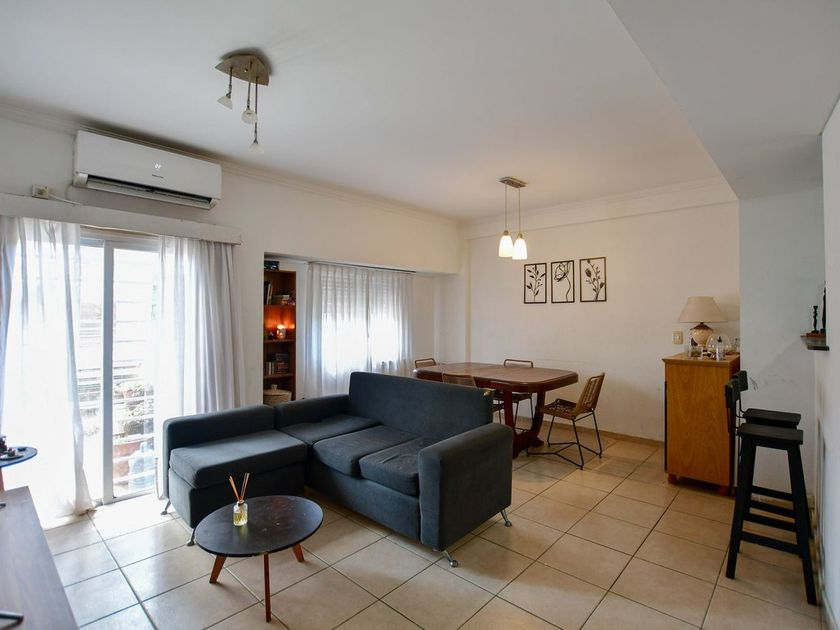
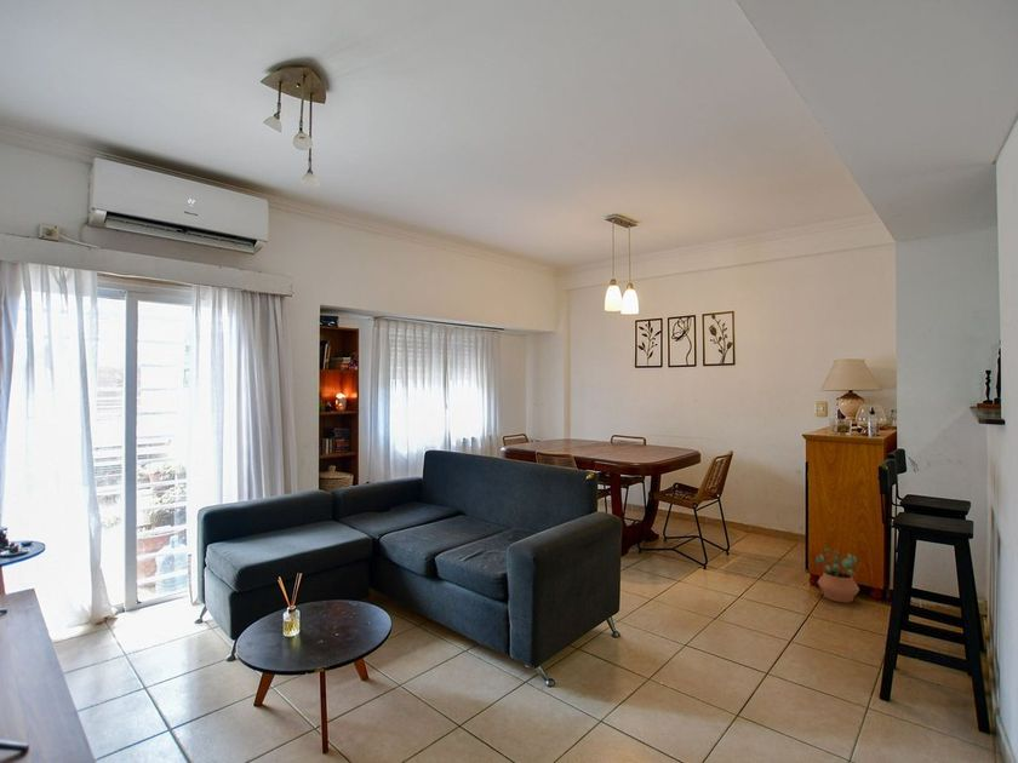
+ potted plant (837, 572)
